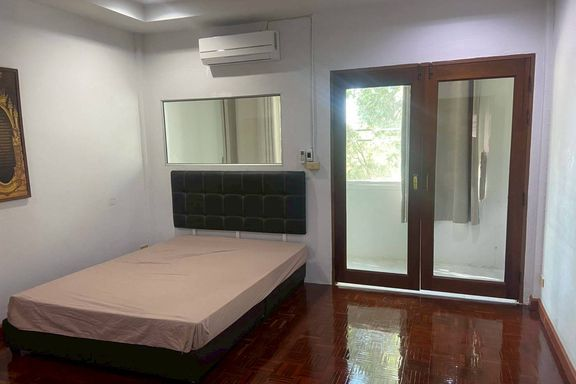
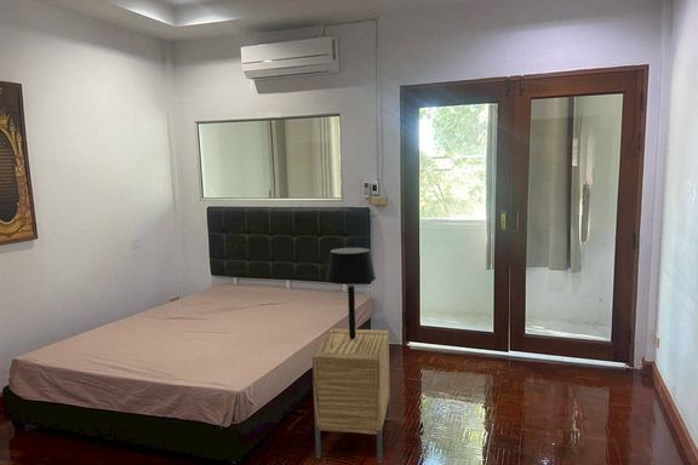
+ nightstand (354, 390)
+ table lamp (350, 293)
